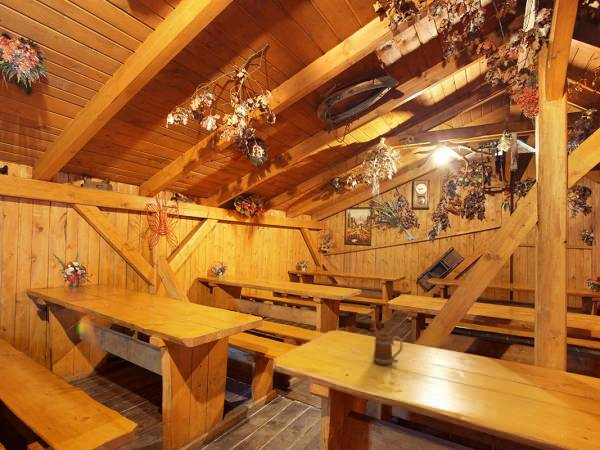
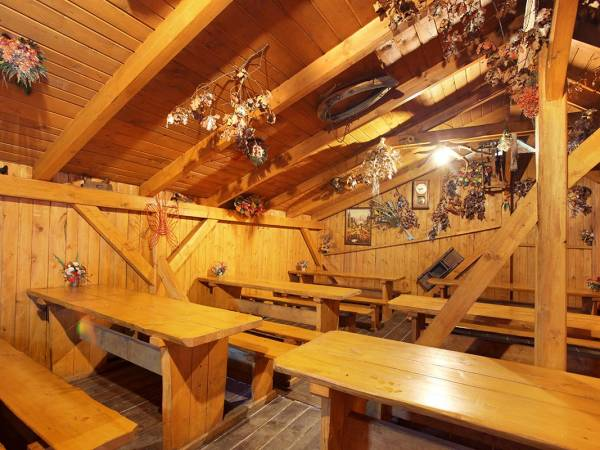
- beer mug (387, 349)
